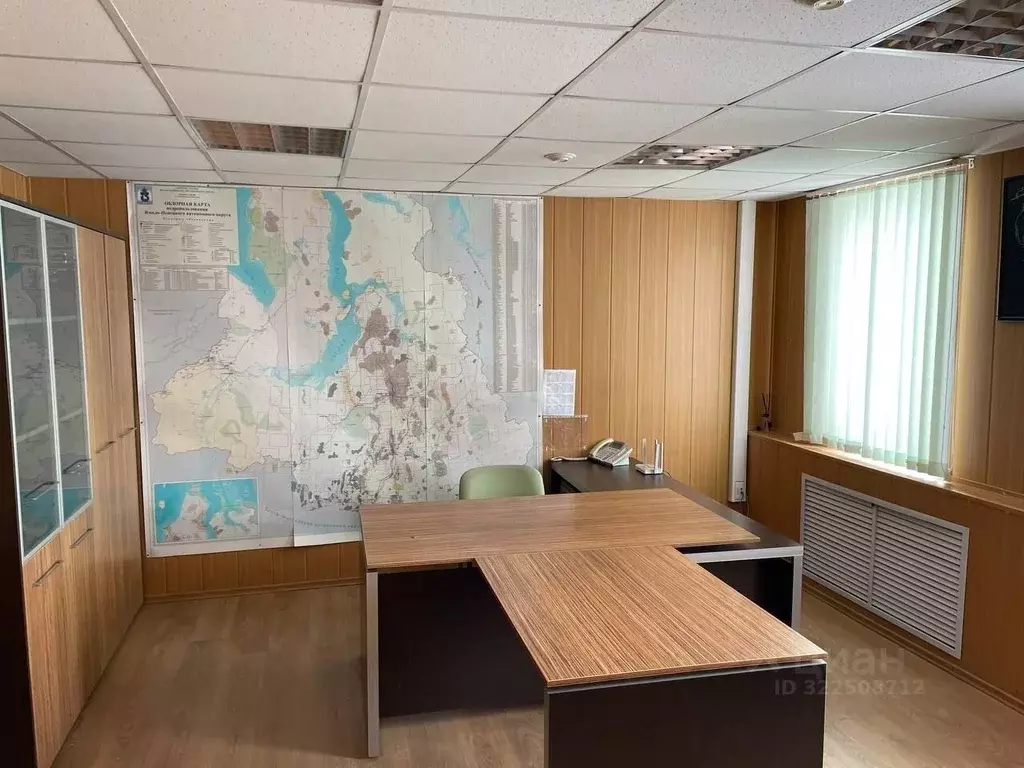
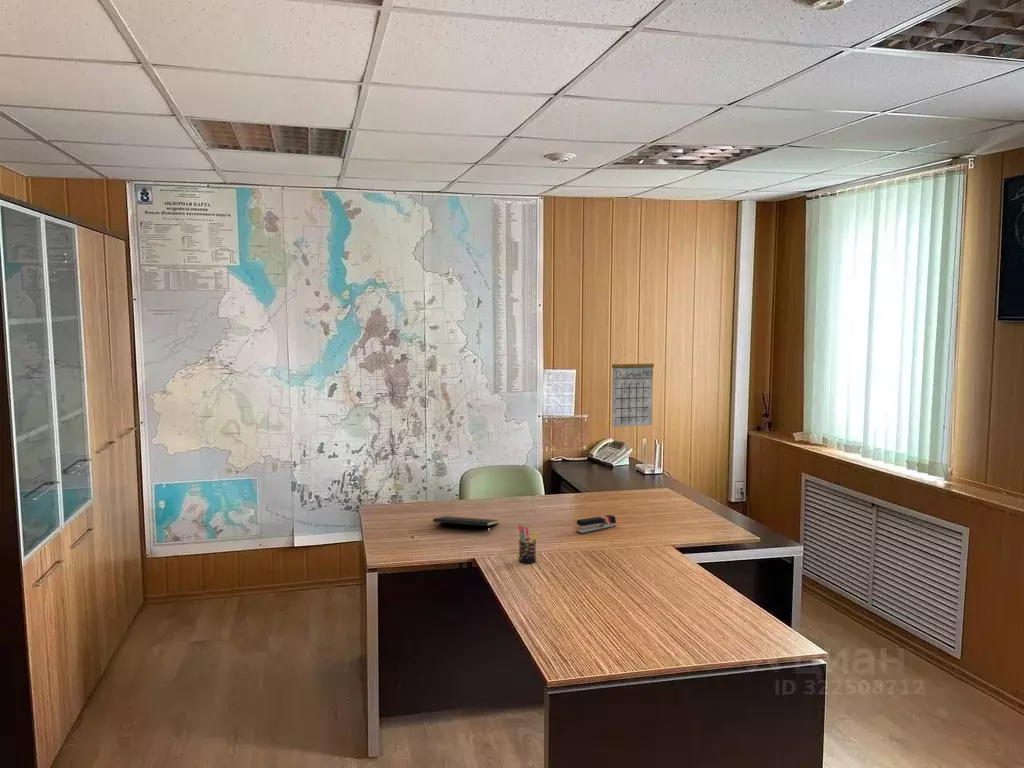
+ stapler (596, 523)
+ pen holder (525, 543)
+ calendar (632, 387)
+ notepad (466, 521)
